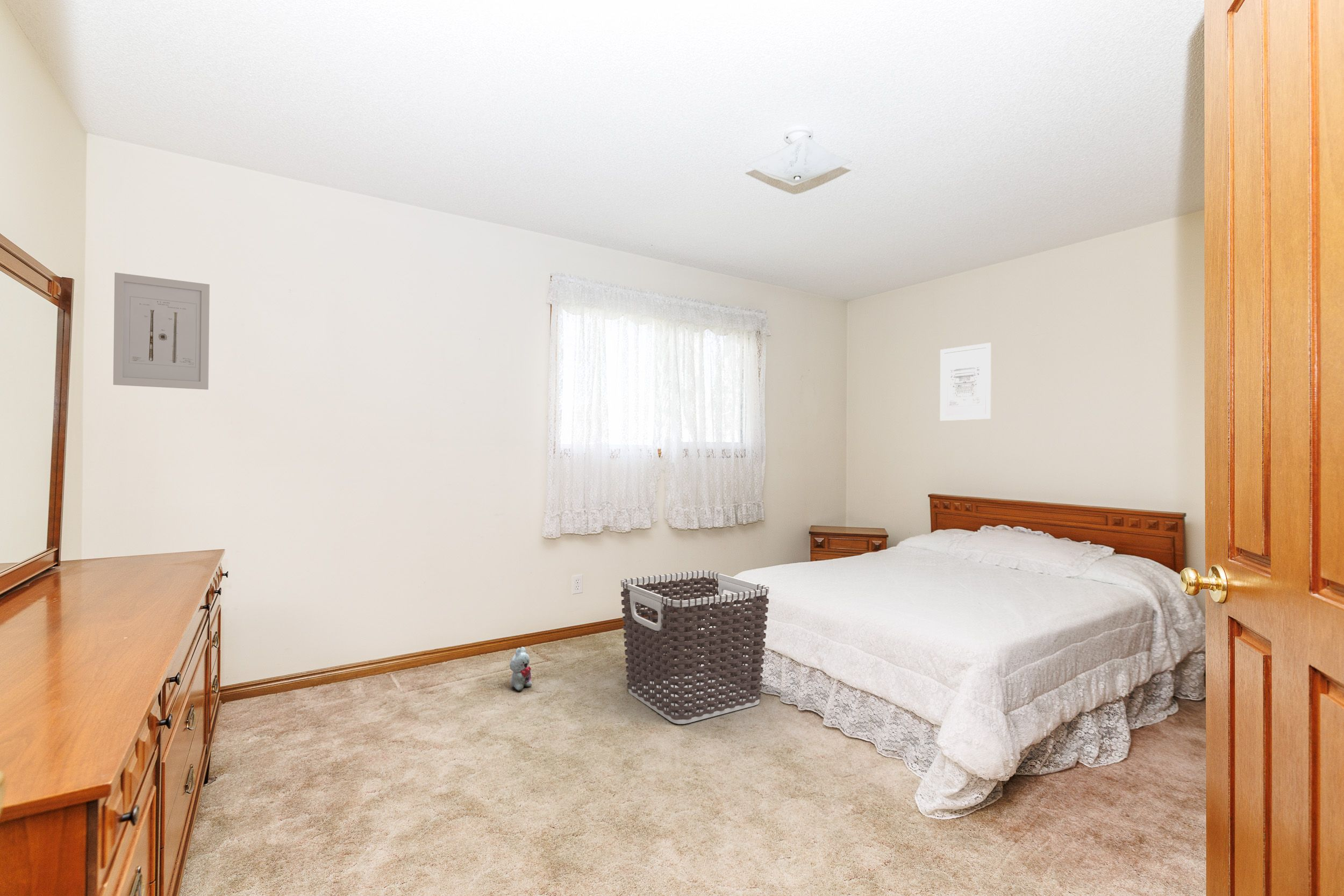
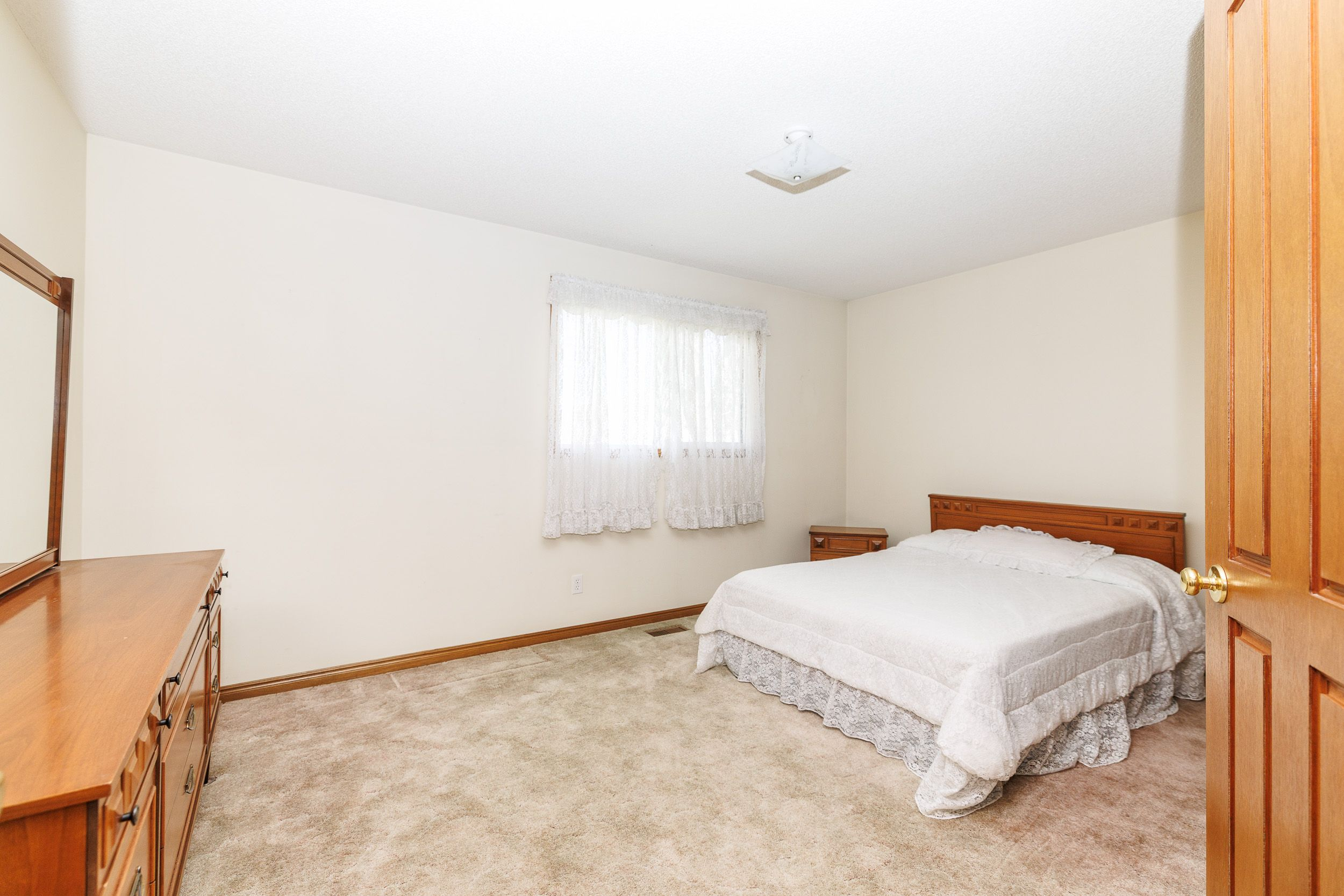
- wall art (964, 383)
- clothes hamper (692, 640)
- wall art (163, 333)
- plush toy (520, 667)
